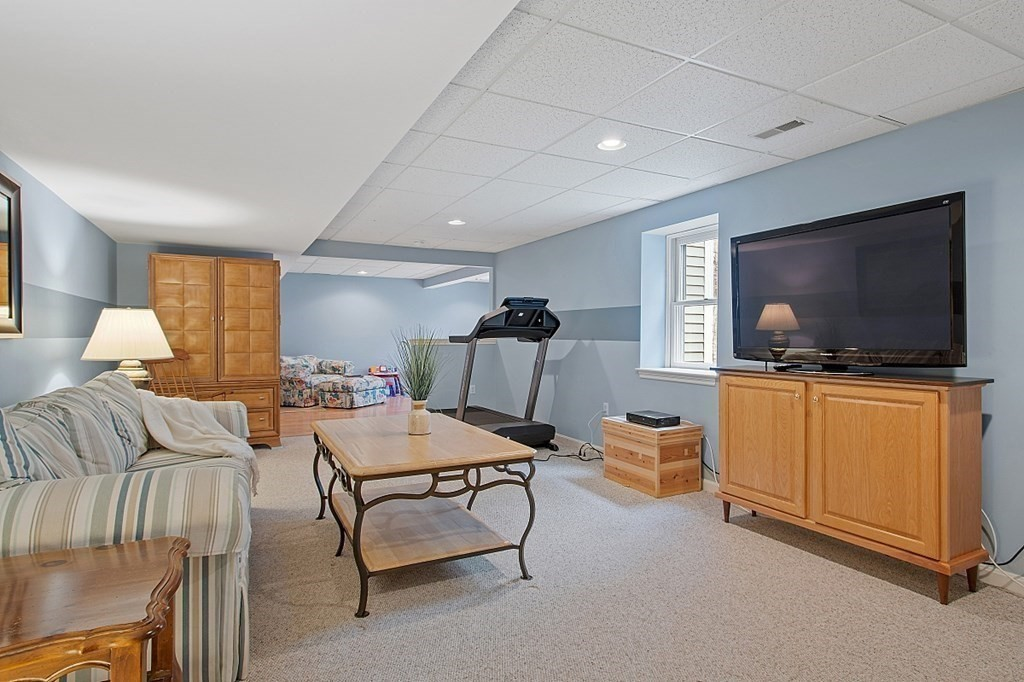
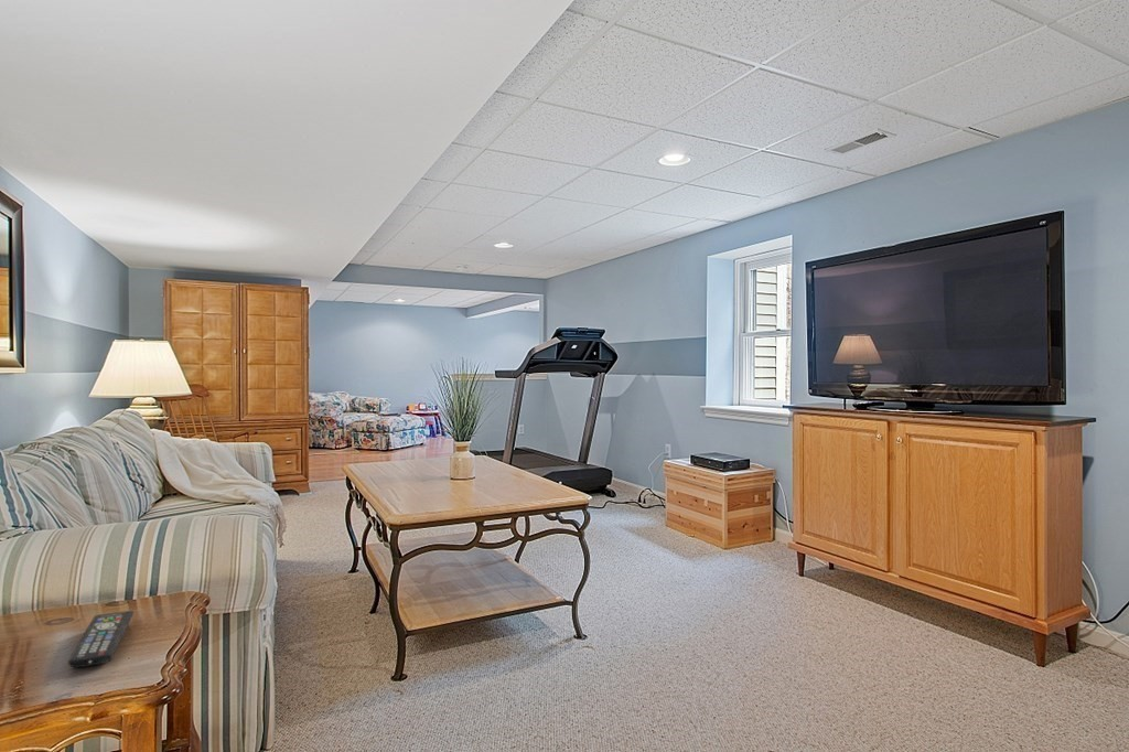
+ remote control (104, 635)
